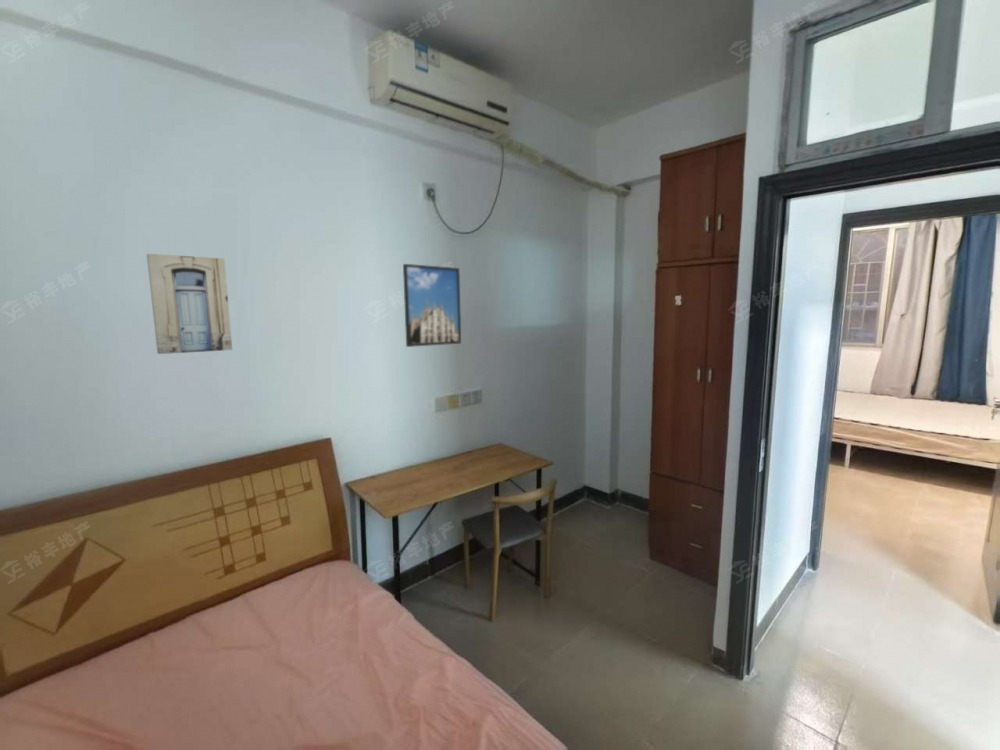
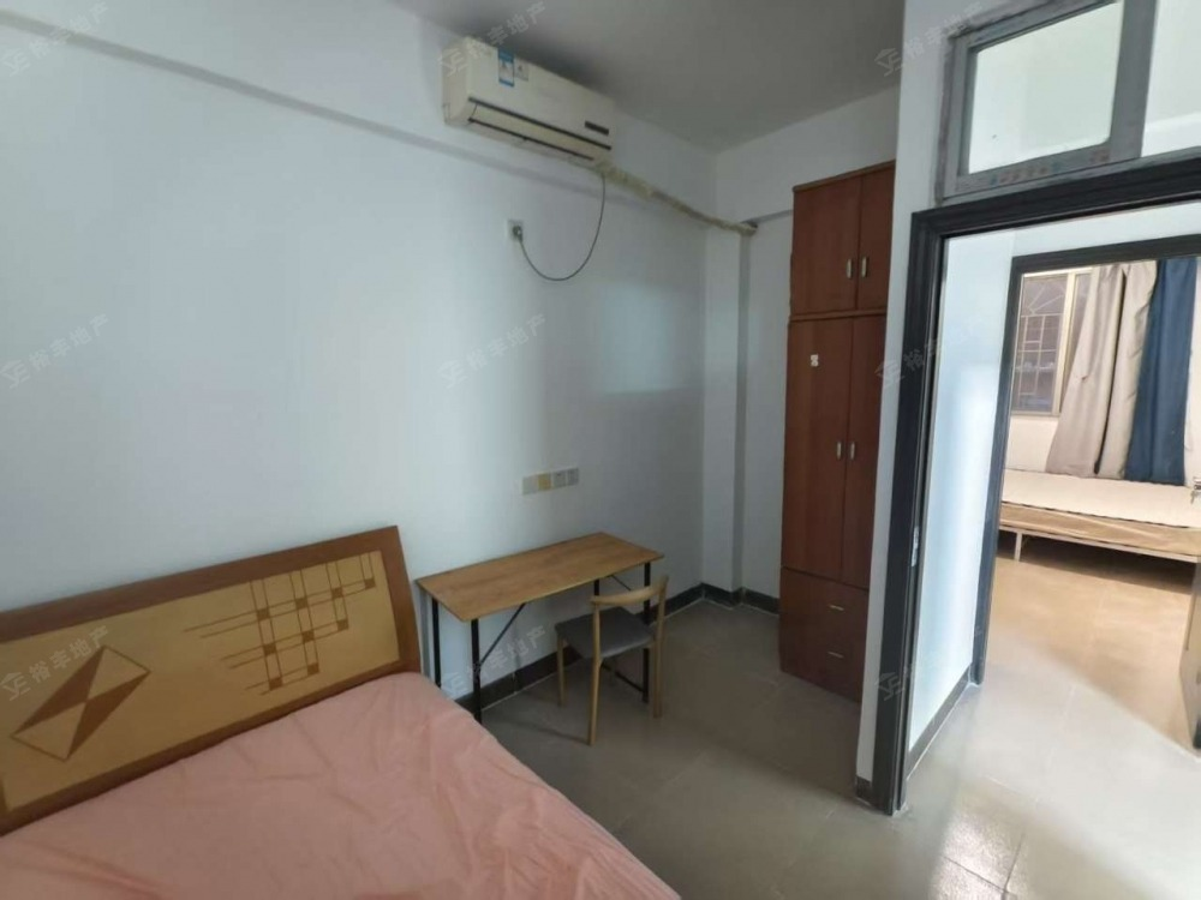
- wall art (191, 304)
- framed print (433, 306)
